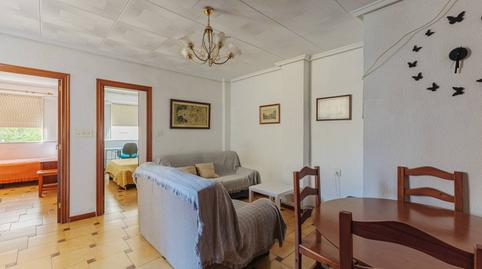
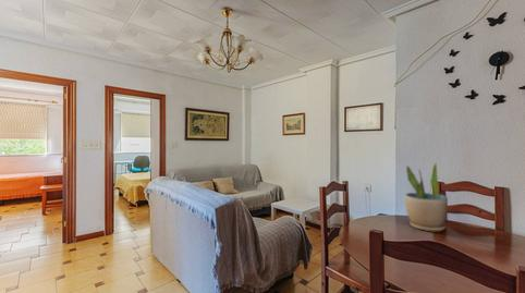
+ potted plant (425, 194)
